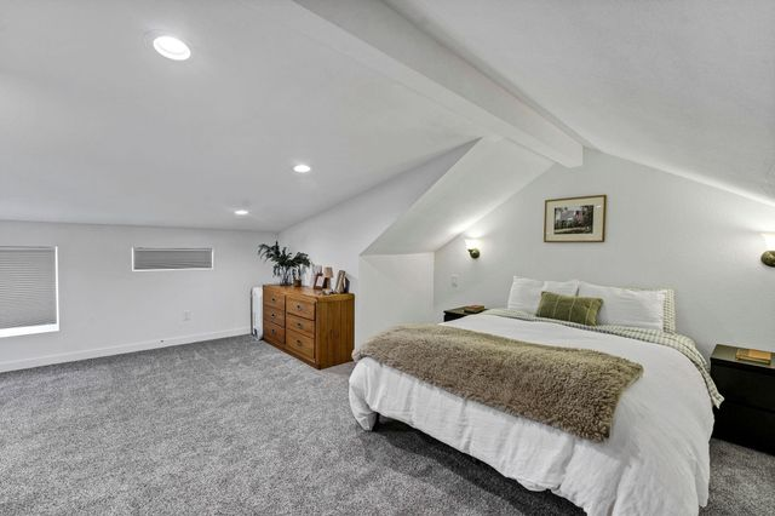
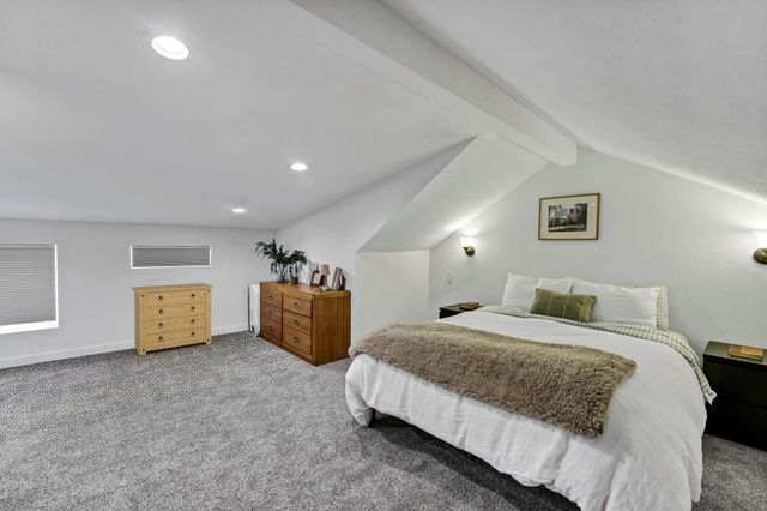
+ dresser (174, 315)
